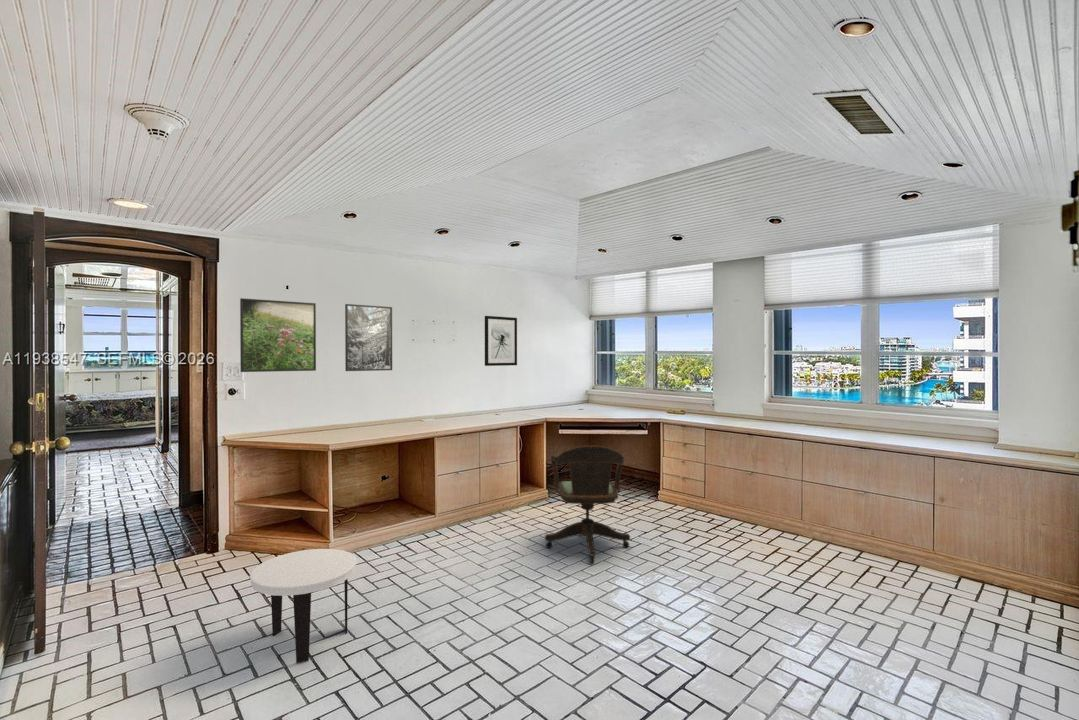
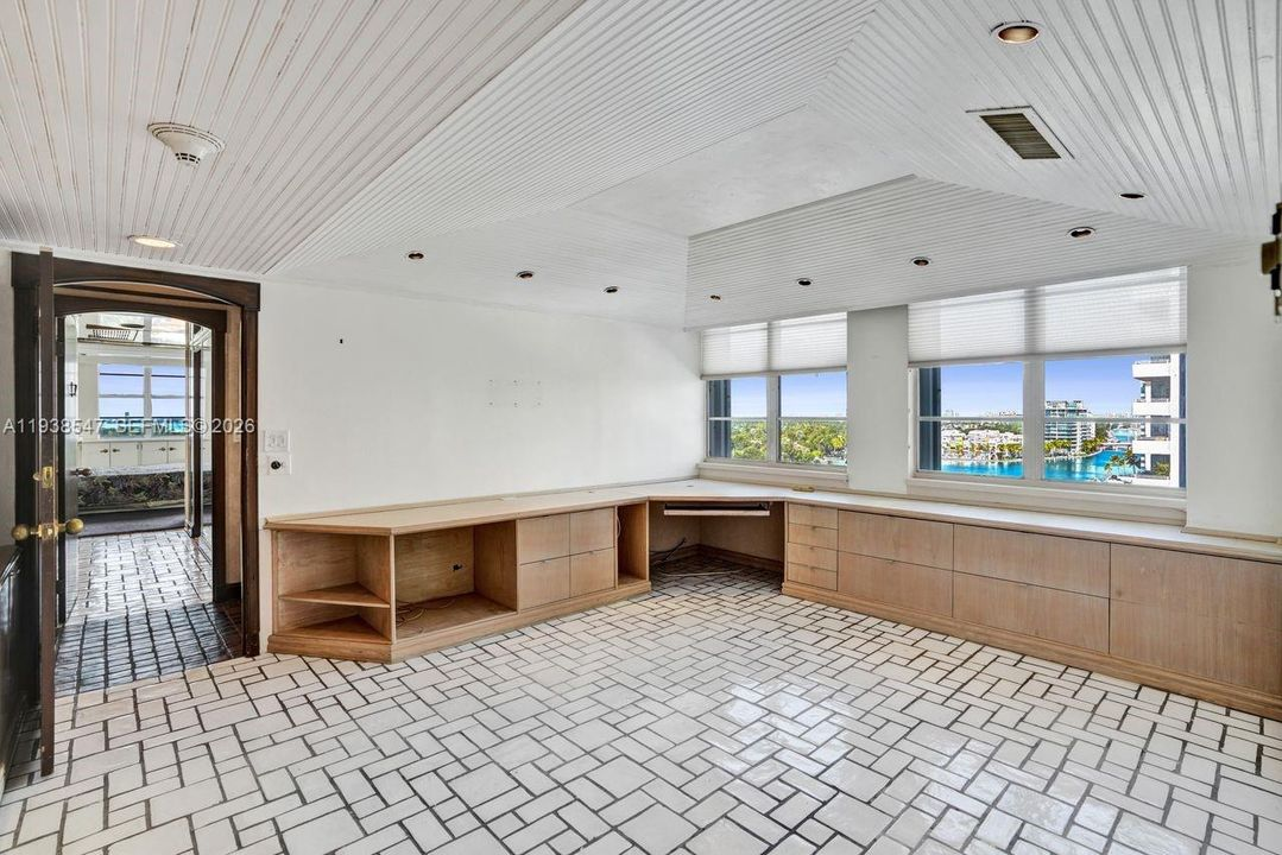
- wall art (501, 341)
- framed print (369, 338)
- side table (305, 603)
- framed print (279, 336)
- office chair (587, 494)
